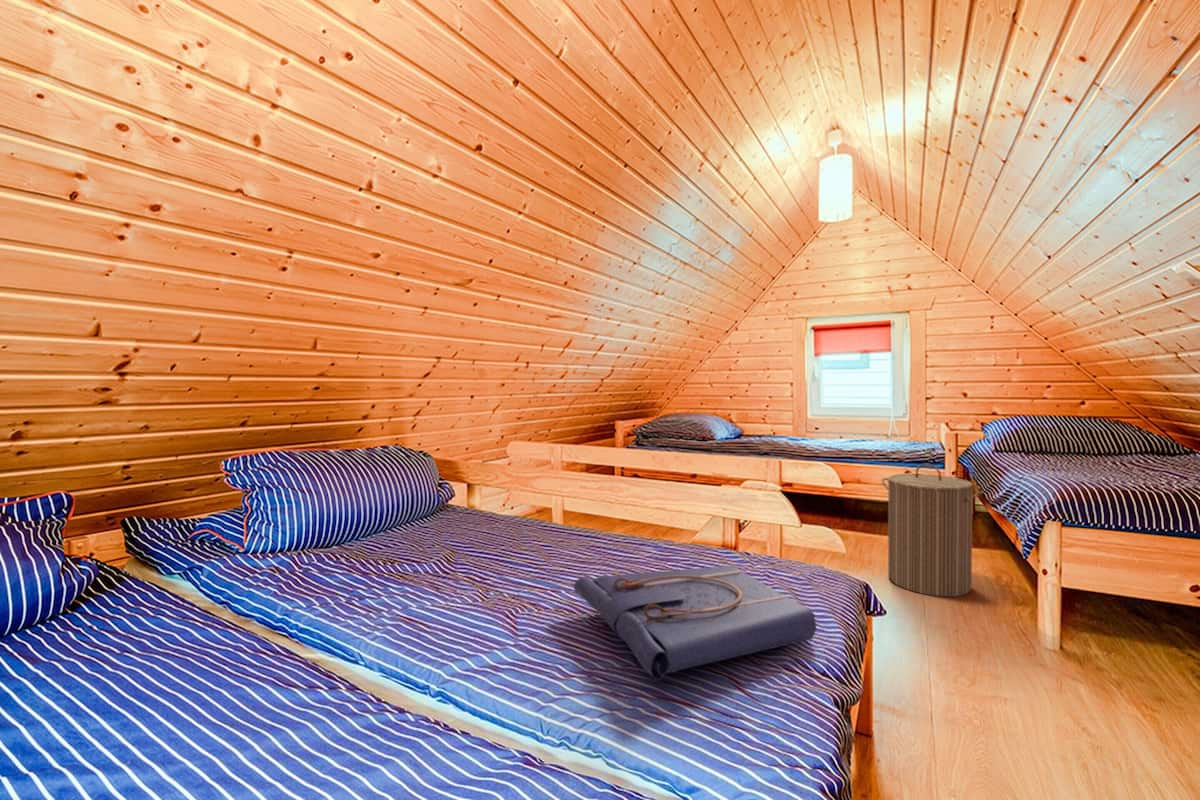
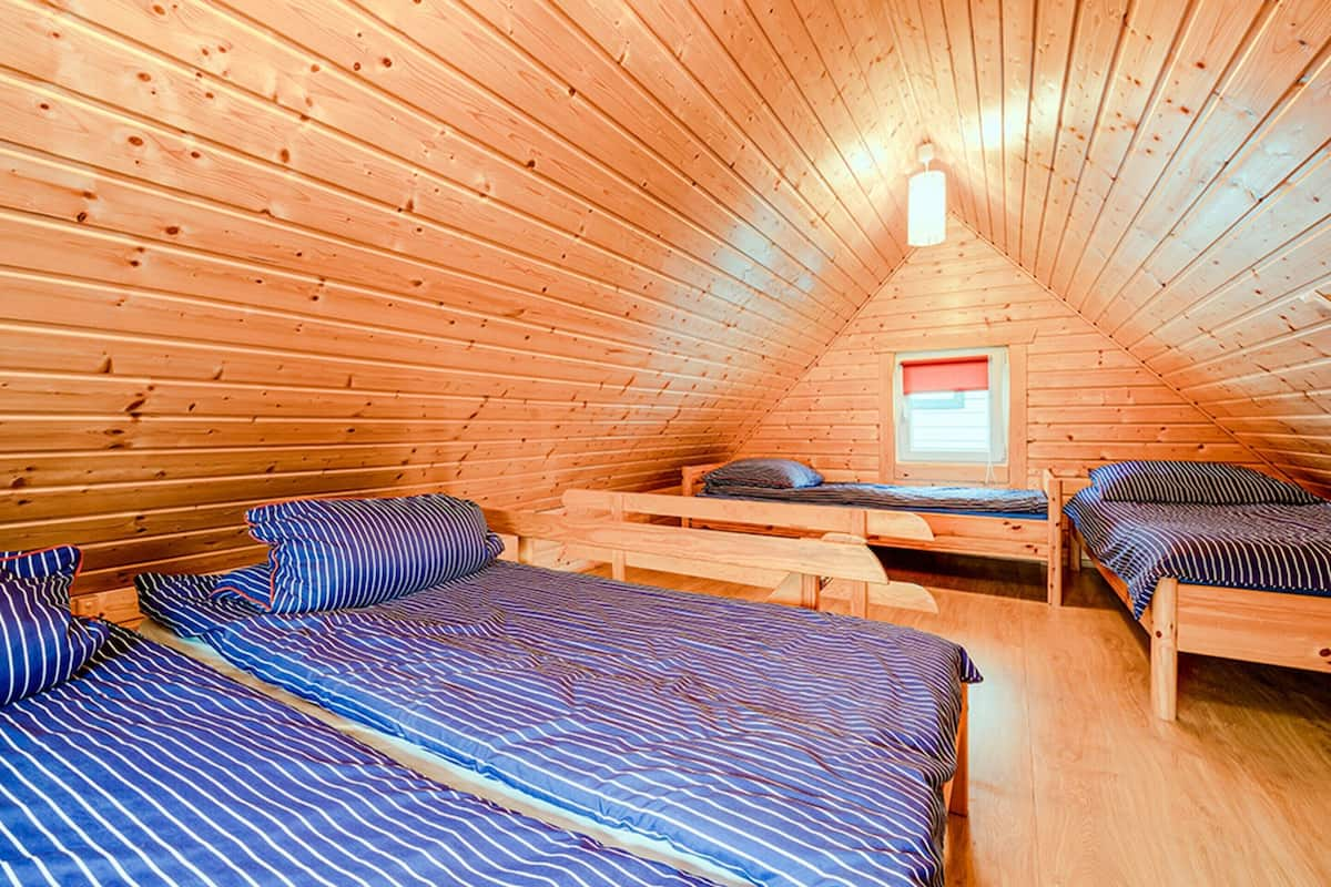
- tote bag (691, 604)
- laundry hamper (928, 523)
